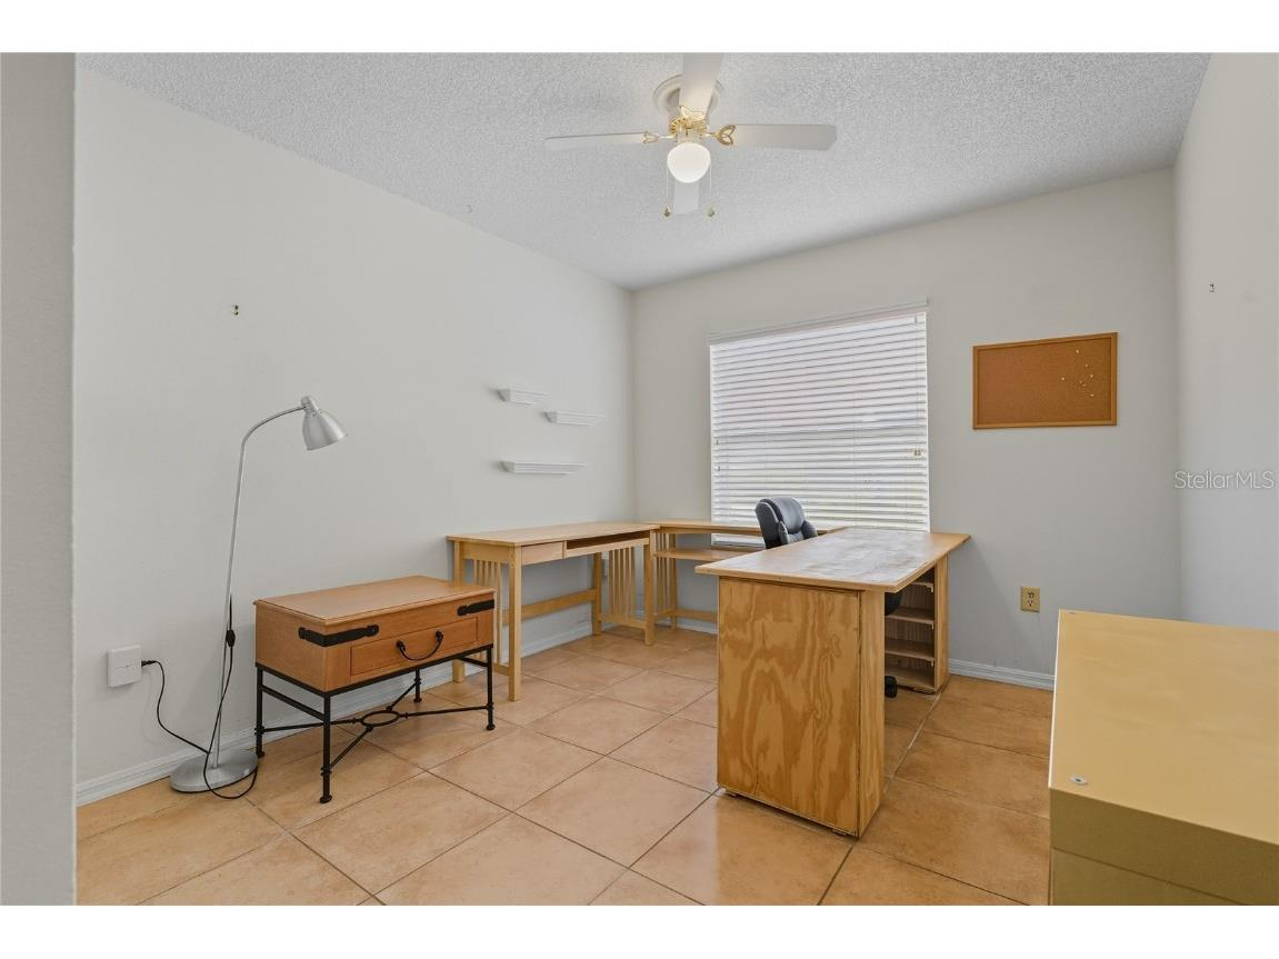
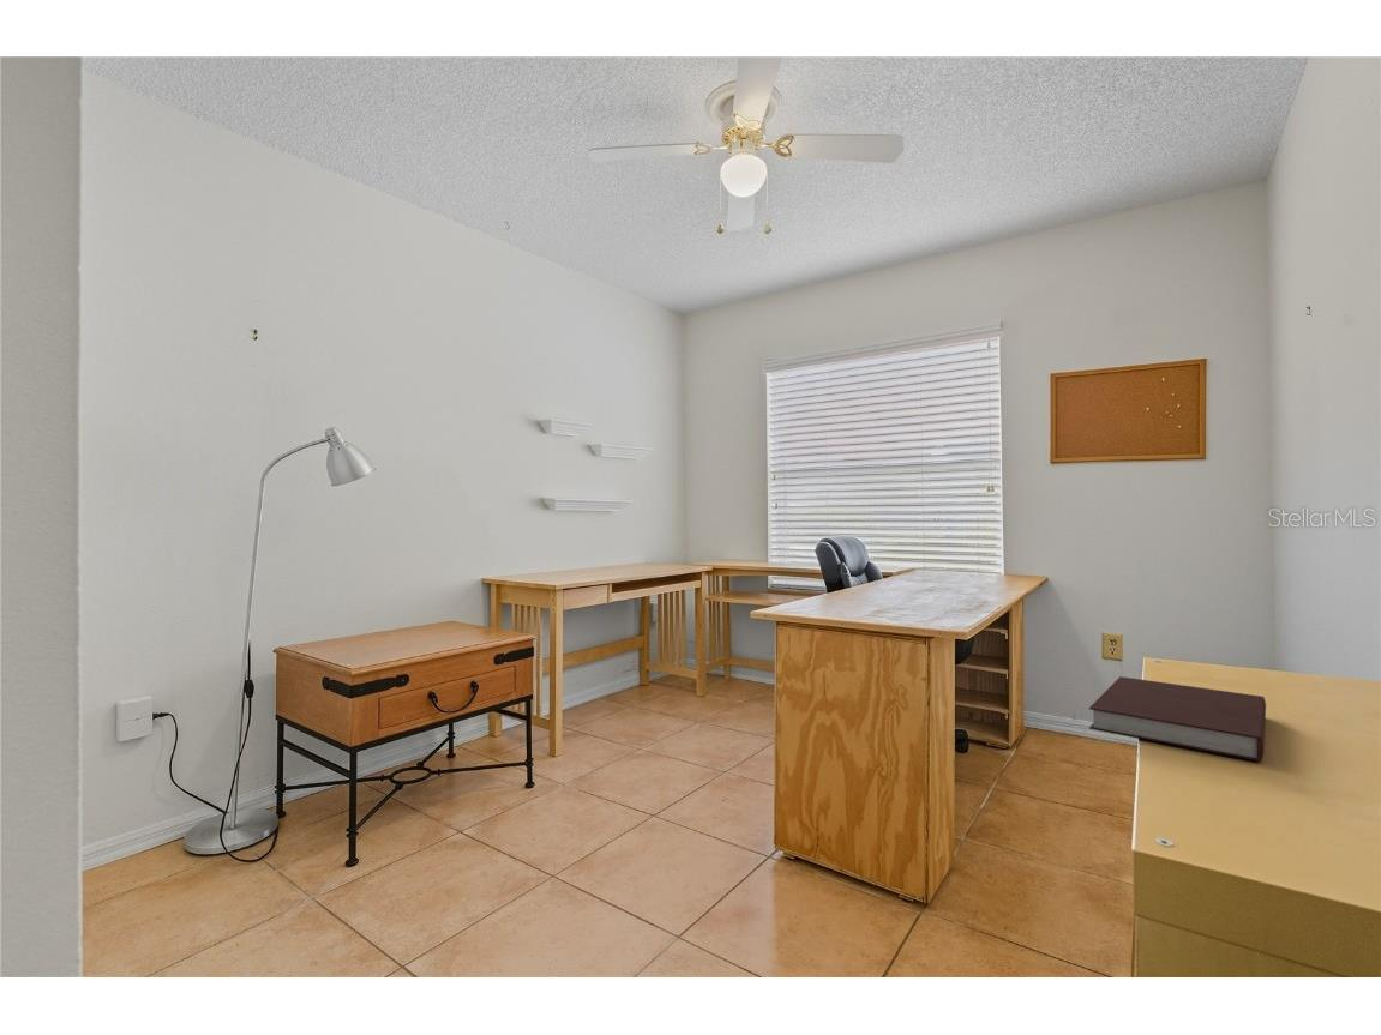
+ notebook (1179, 711)
